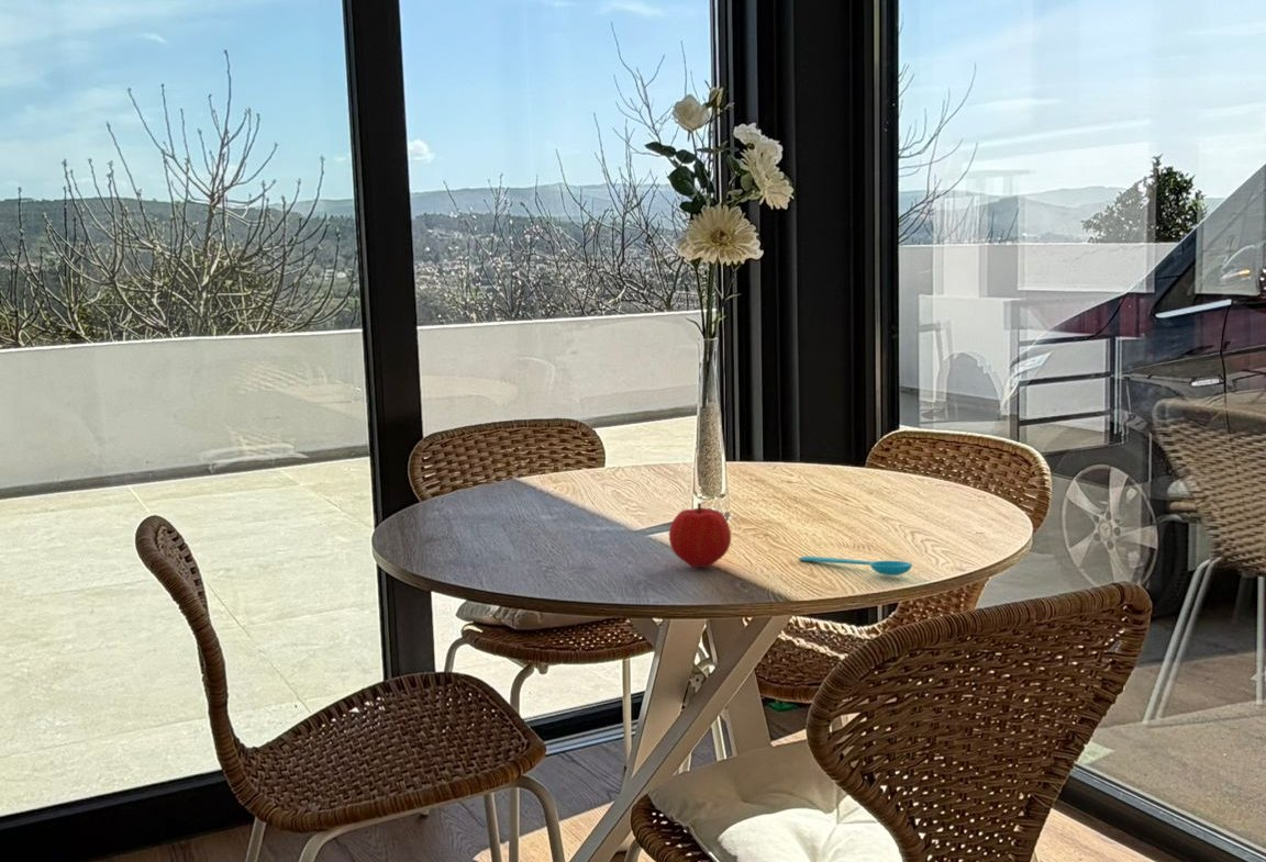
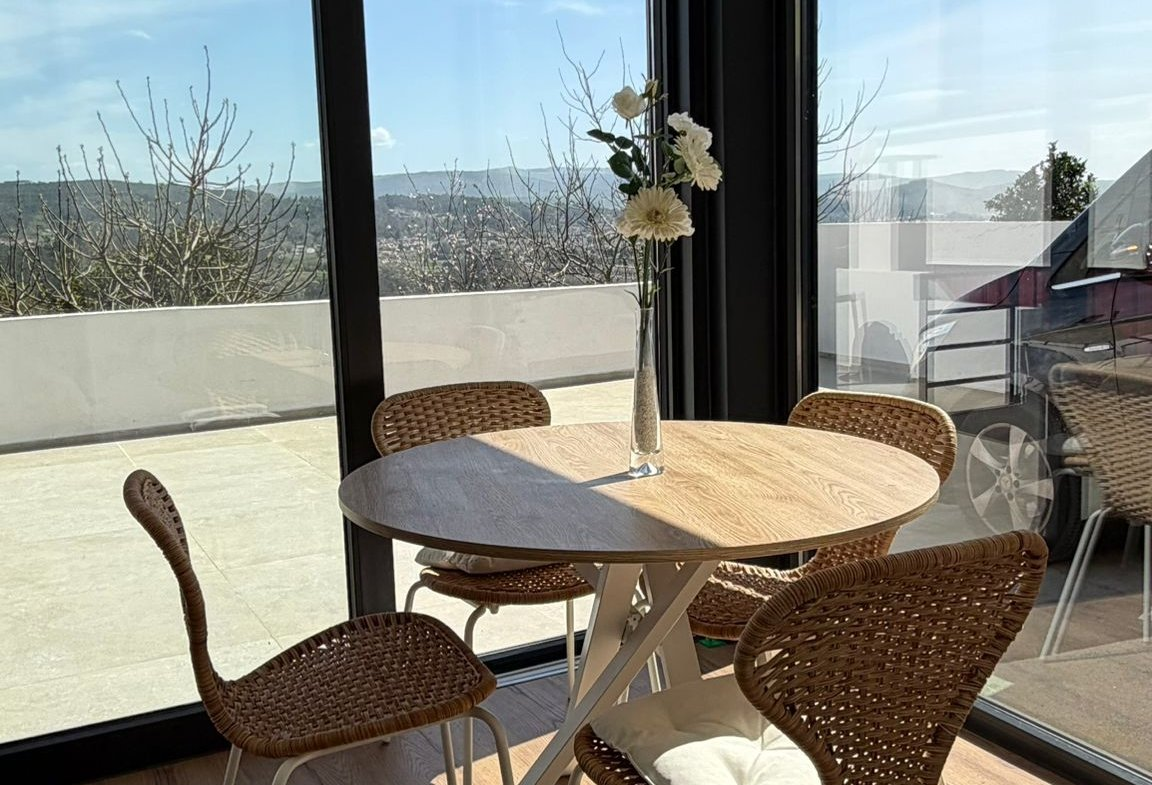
- fruit (699, 534)
- spoon (854, 561)
